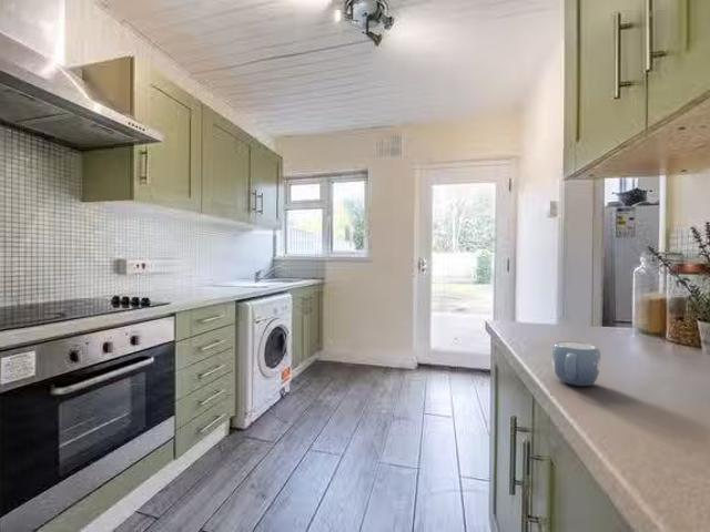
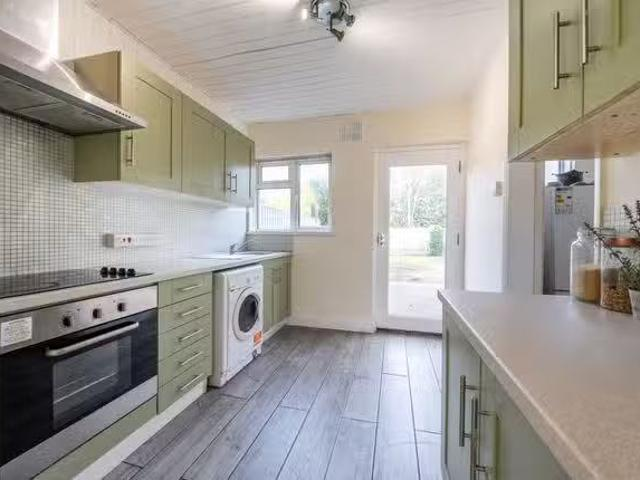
- mug (574, 365)
